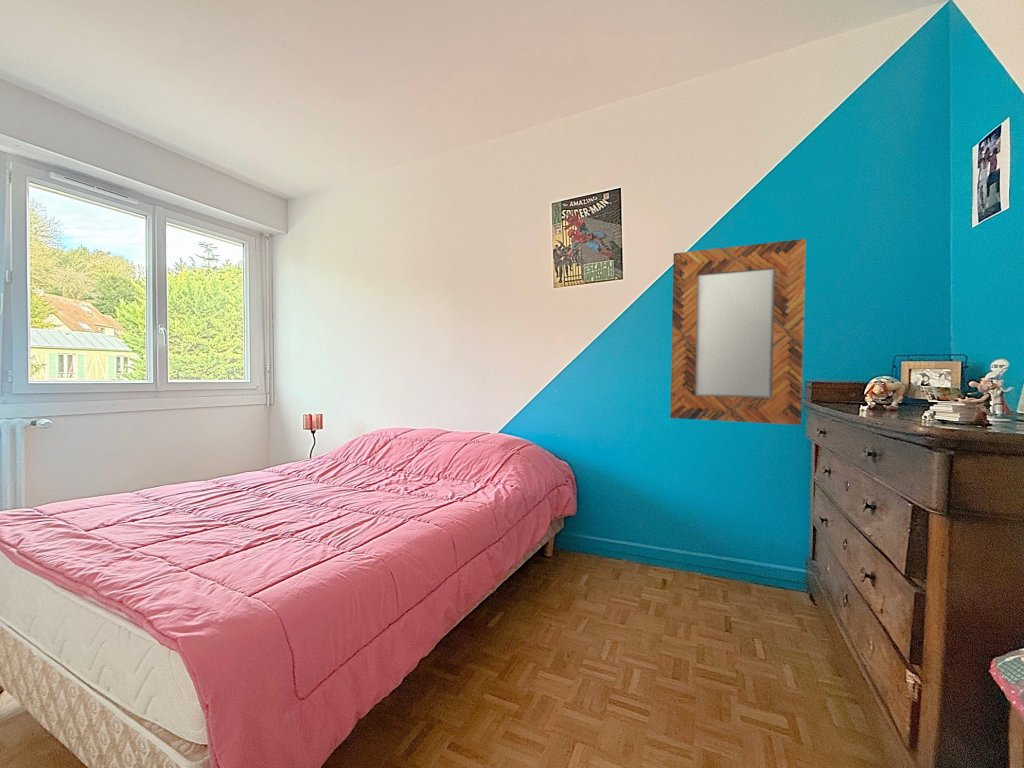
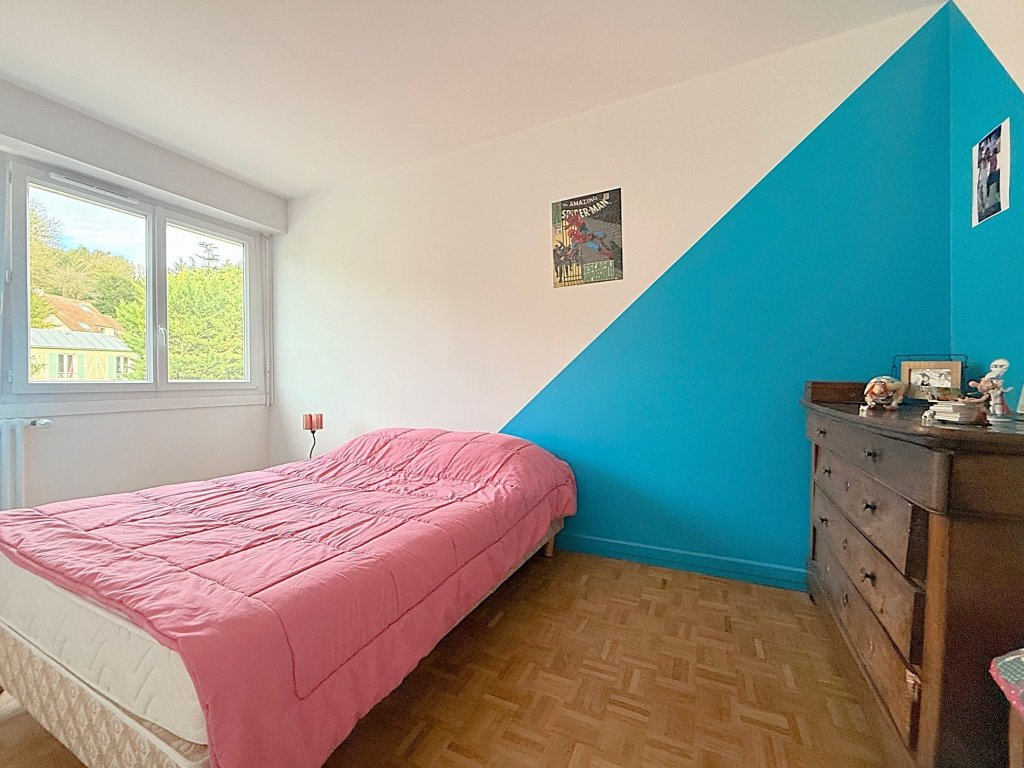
- home mirror (733, 334)
